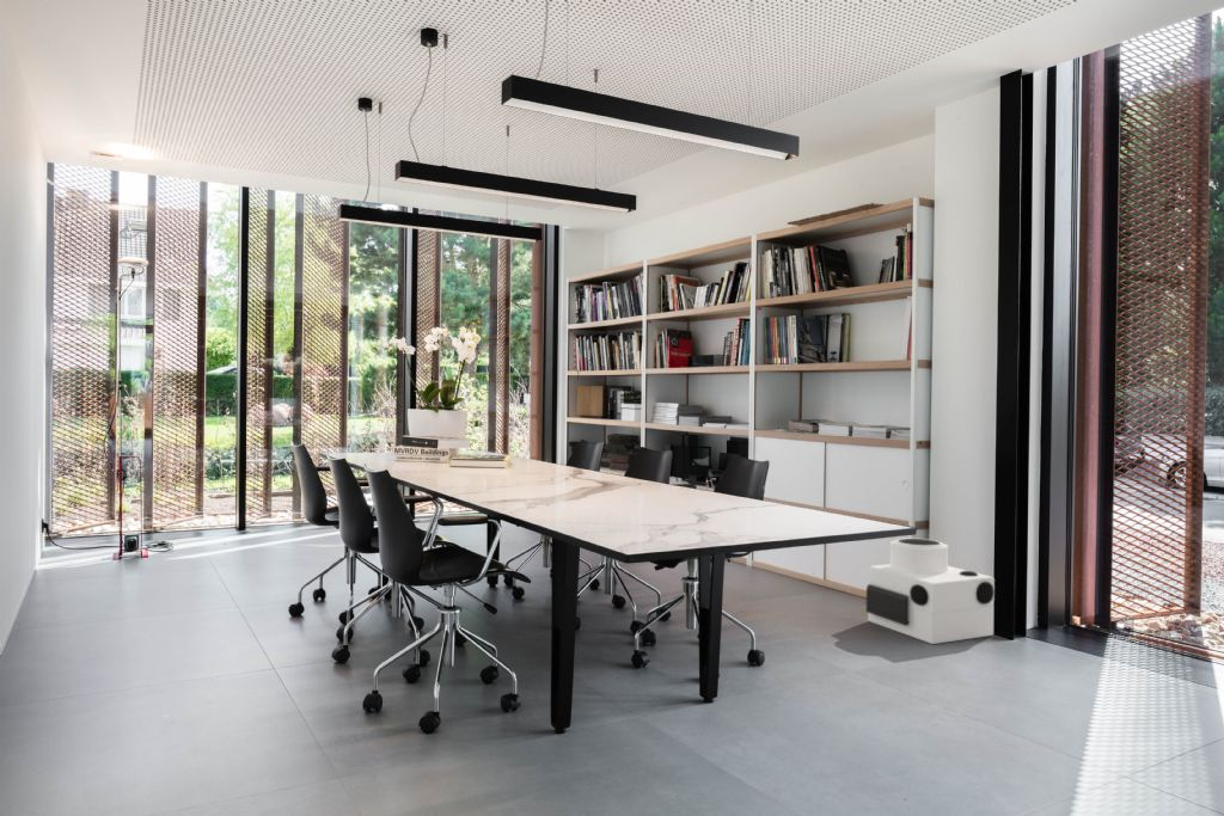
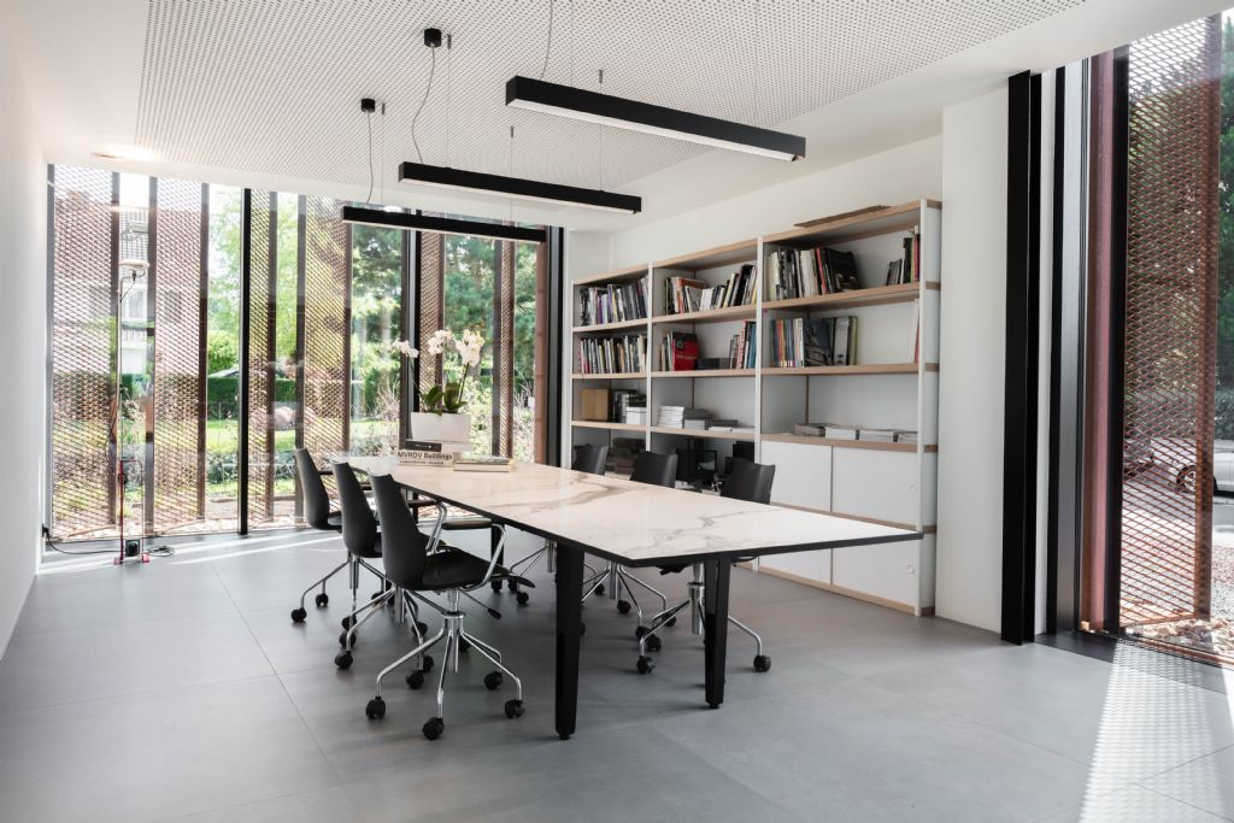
- action camera (934, 584)
